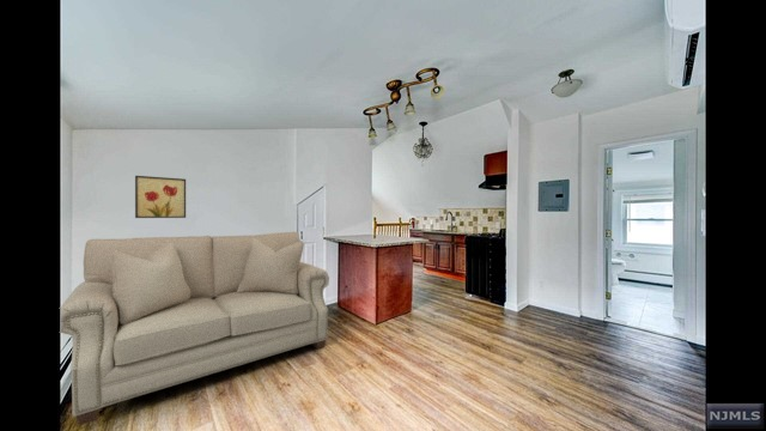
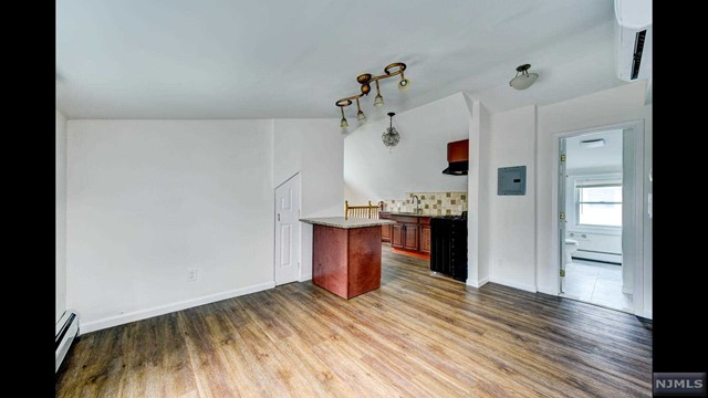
- sofa (217, 295)
- wall art (160, 198)
